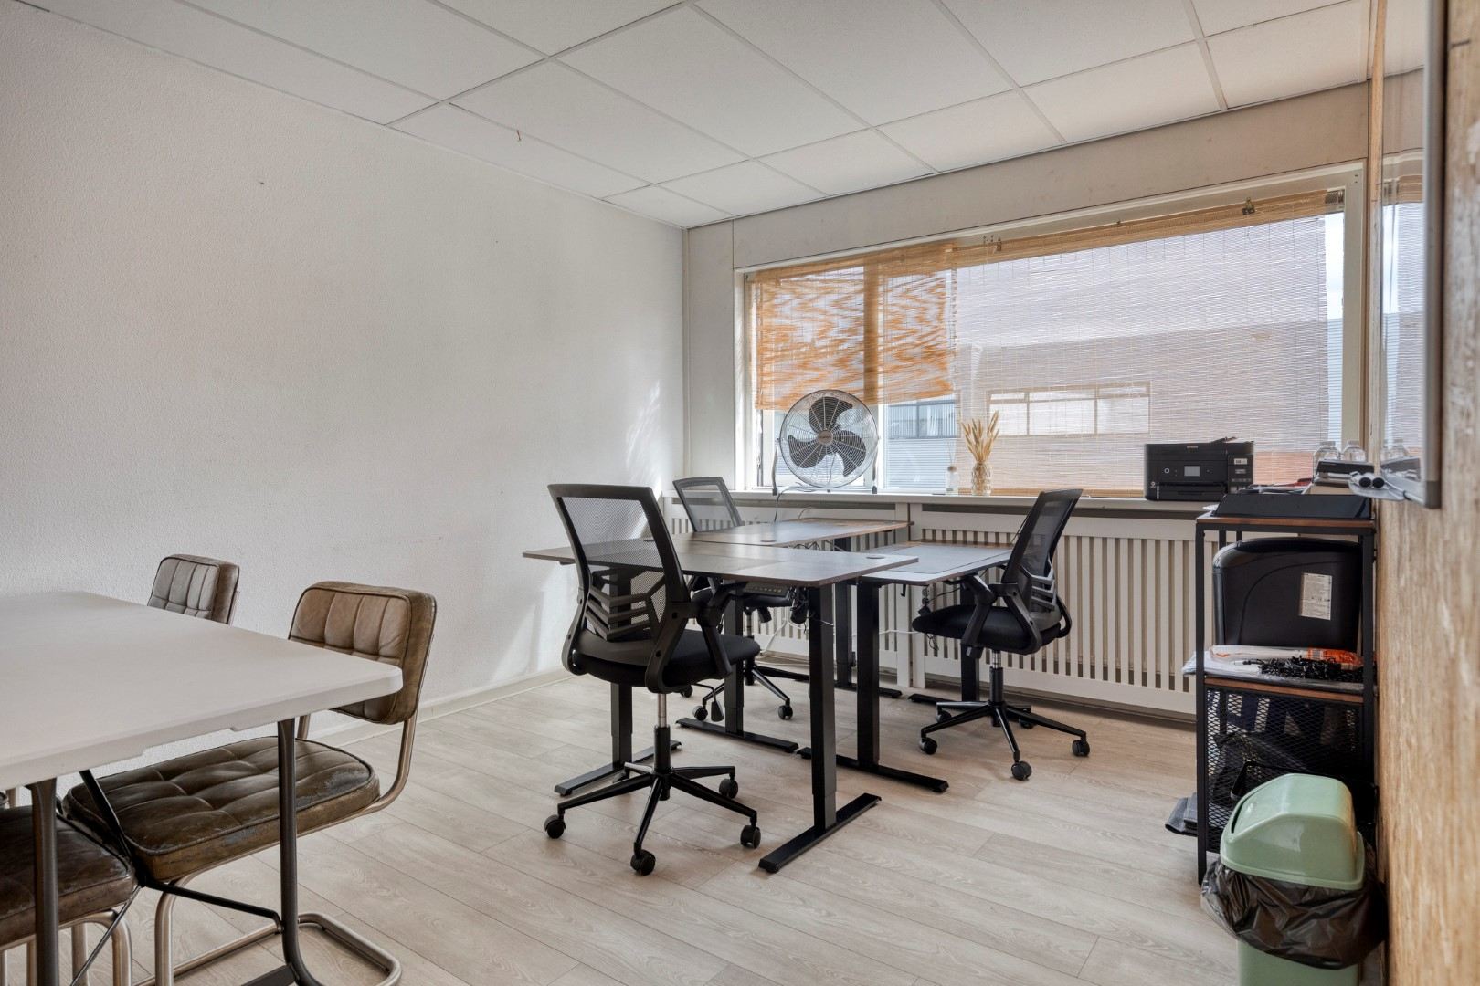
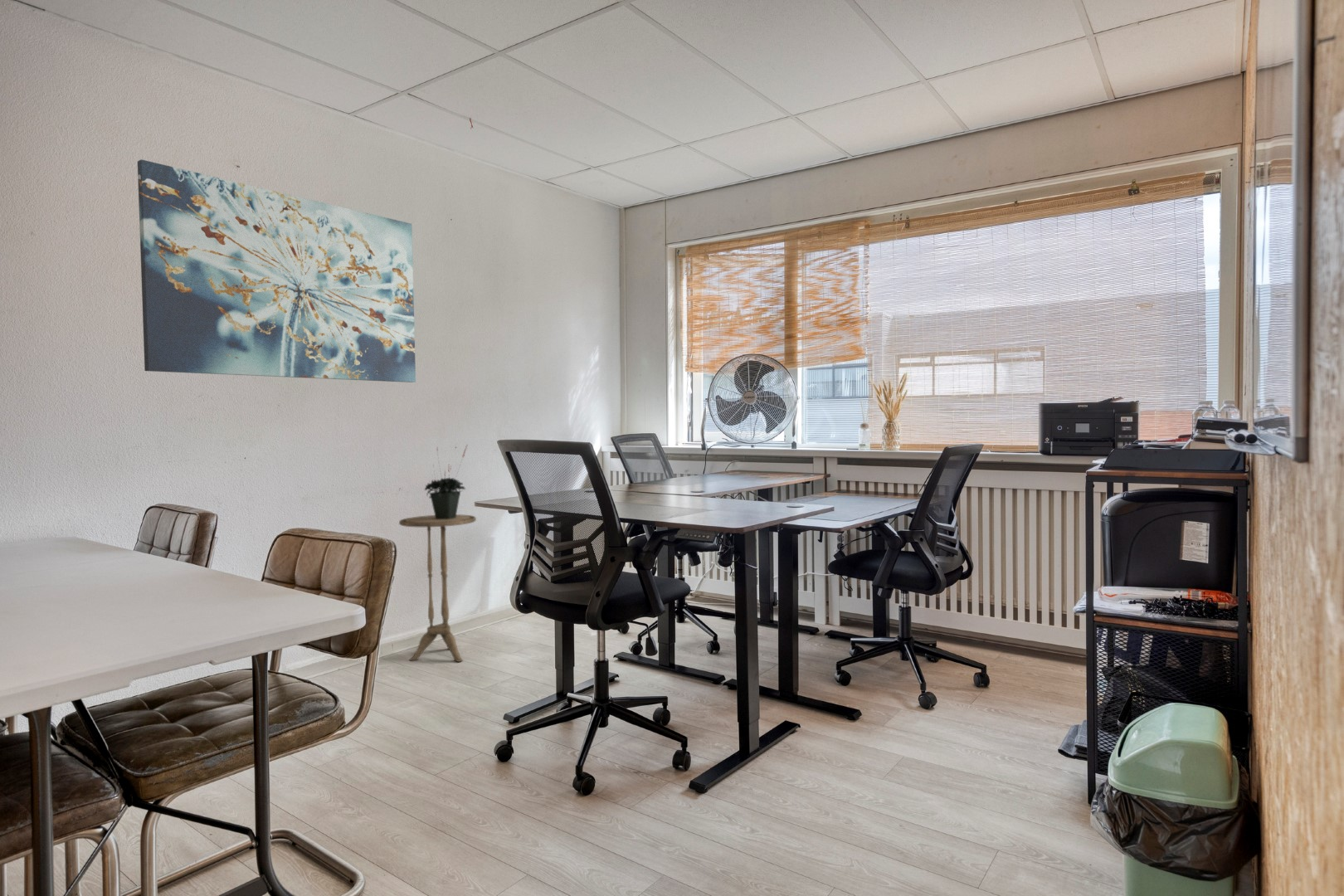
+ side table (442, 587)
+ potted plant (446, 480)
+ wall art (296, 287)
